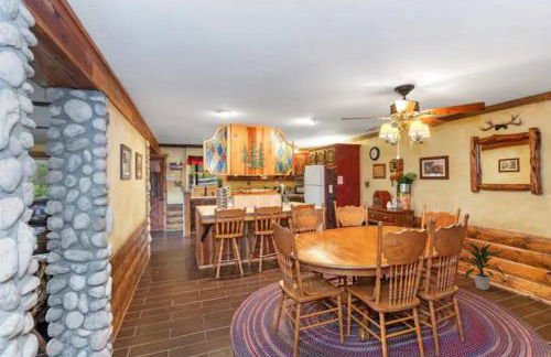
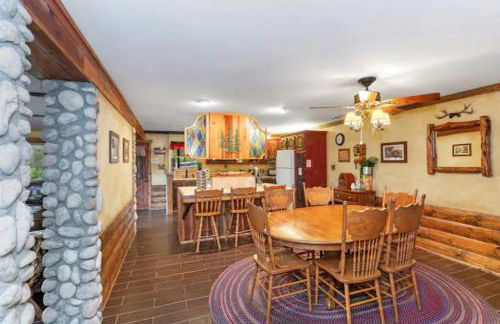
- indoor plant (479, 263)
